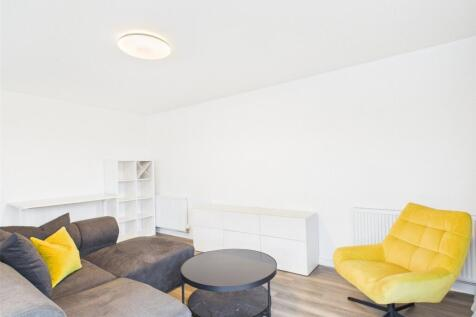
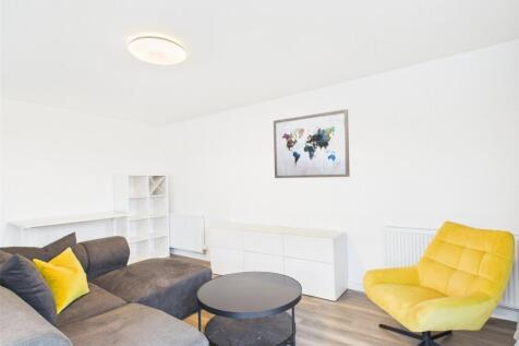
+ wall art (307, 146)
